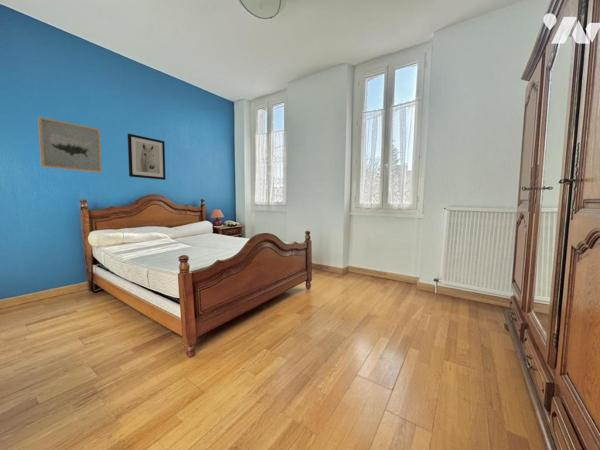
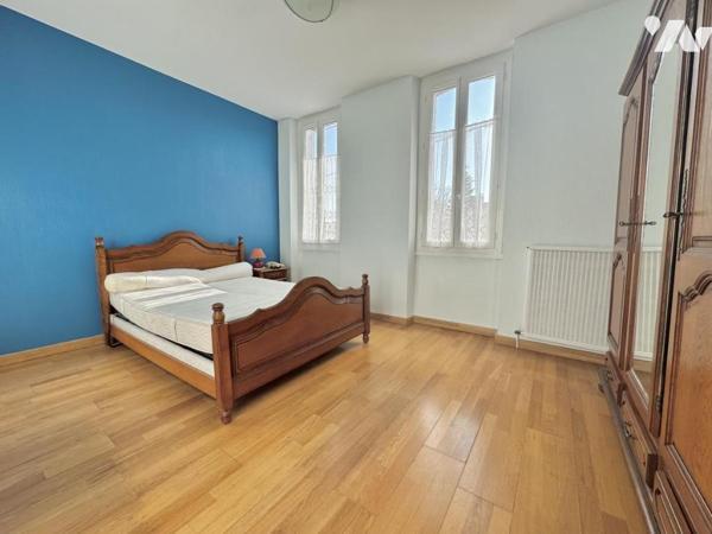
- wall art (147, 158)
- wall art (72, 146)
